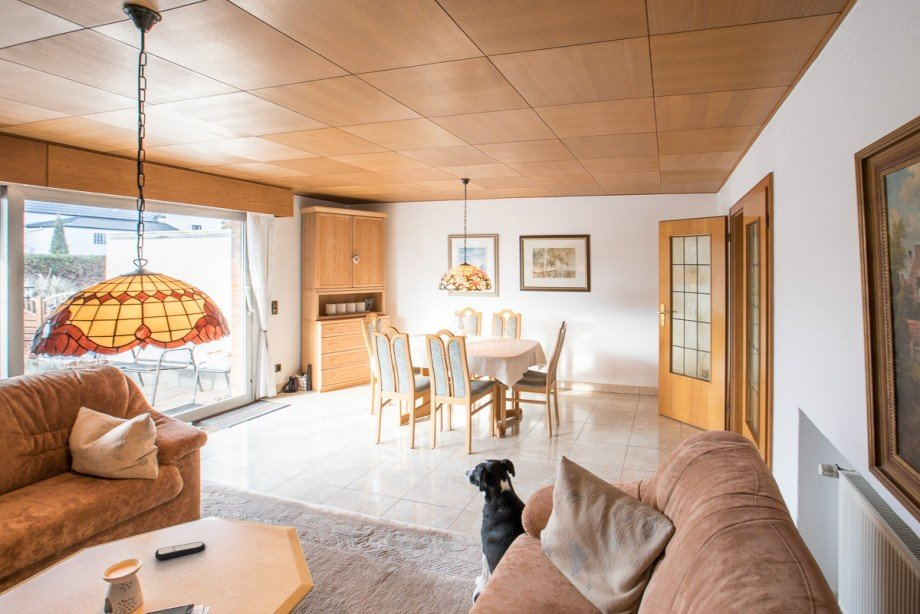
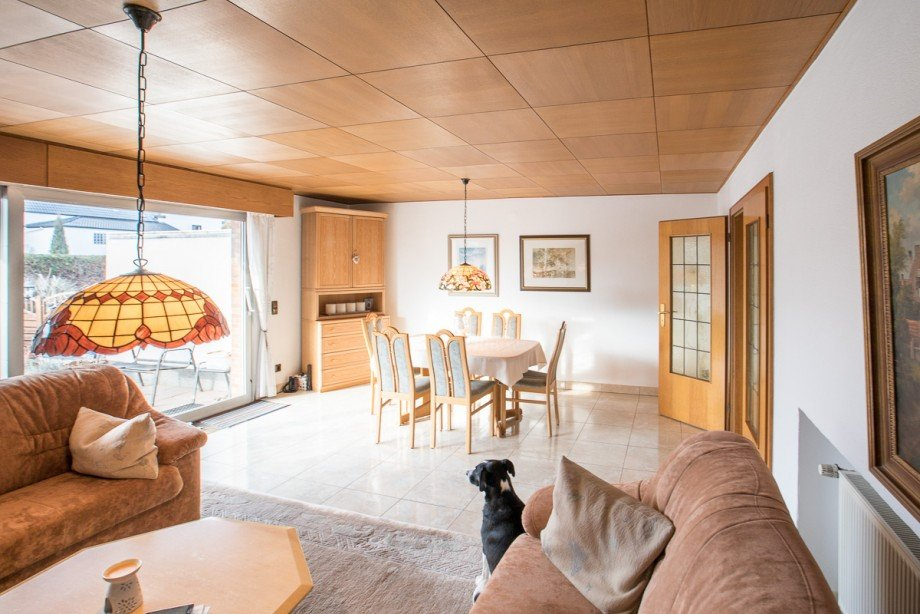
- remote control (180, 550)
